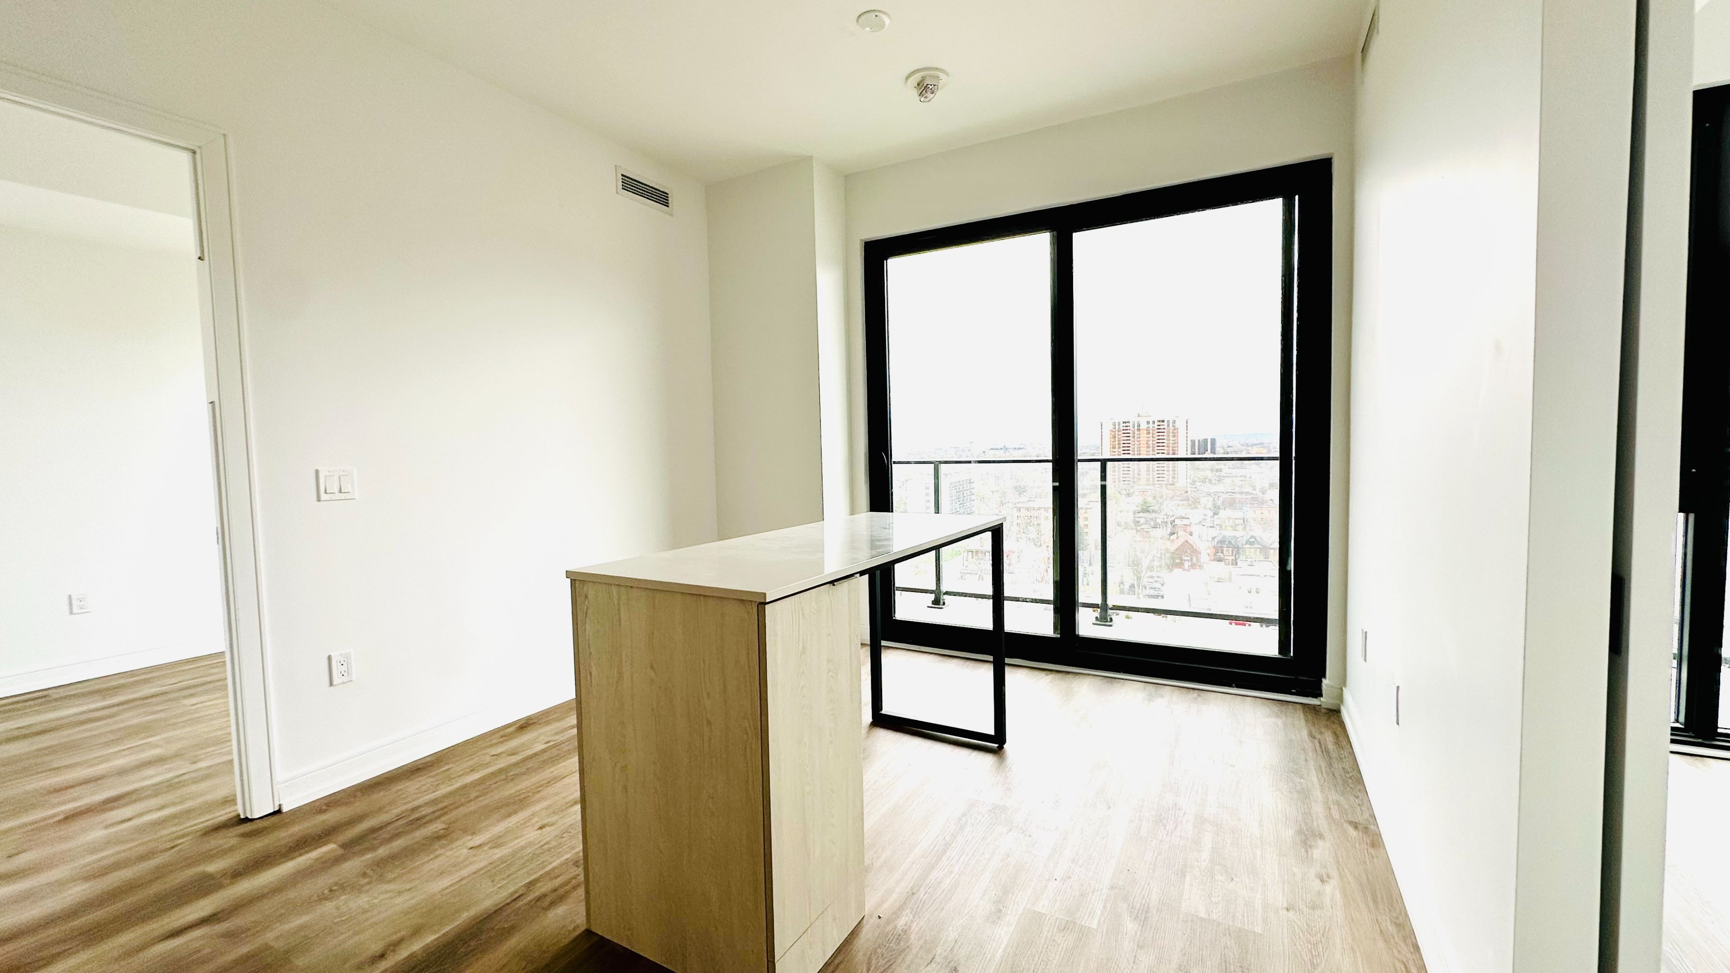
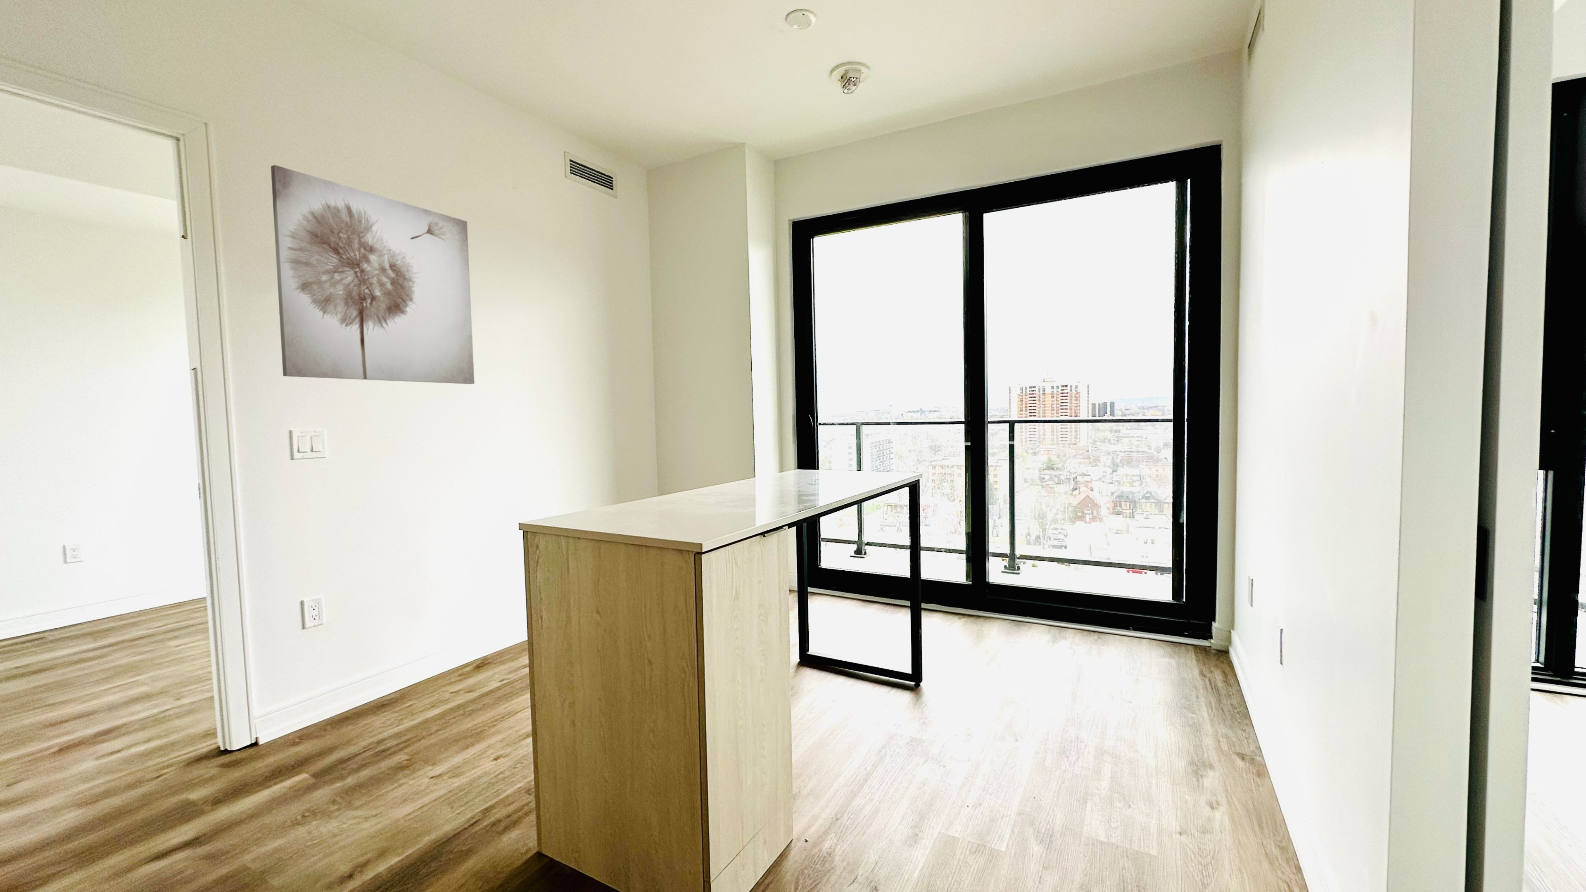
+ wall art (386, 289)
